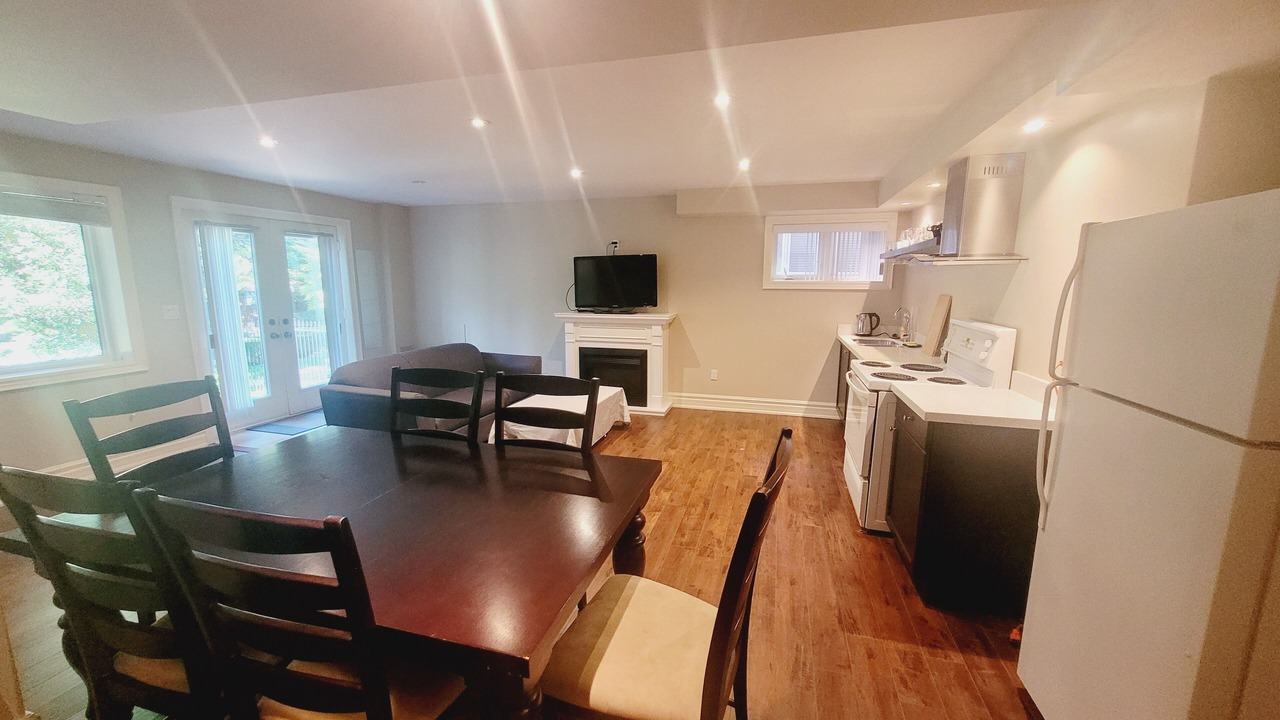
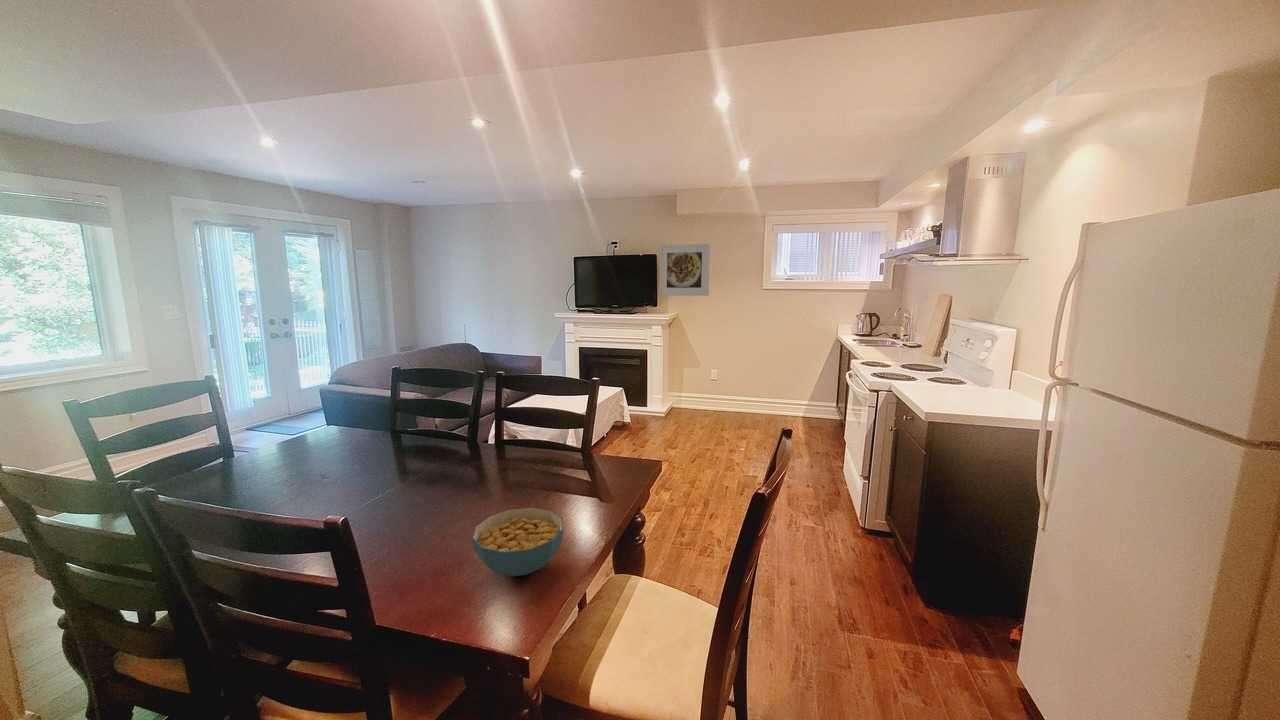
+ cereal bowl (519, 548)
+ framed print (684, 270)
